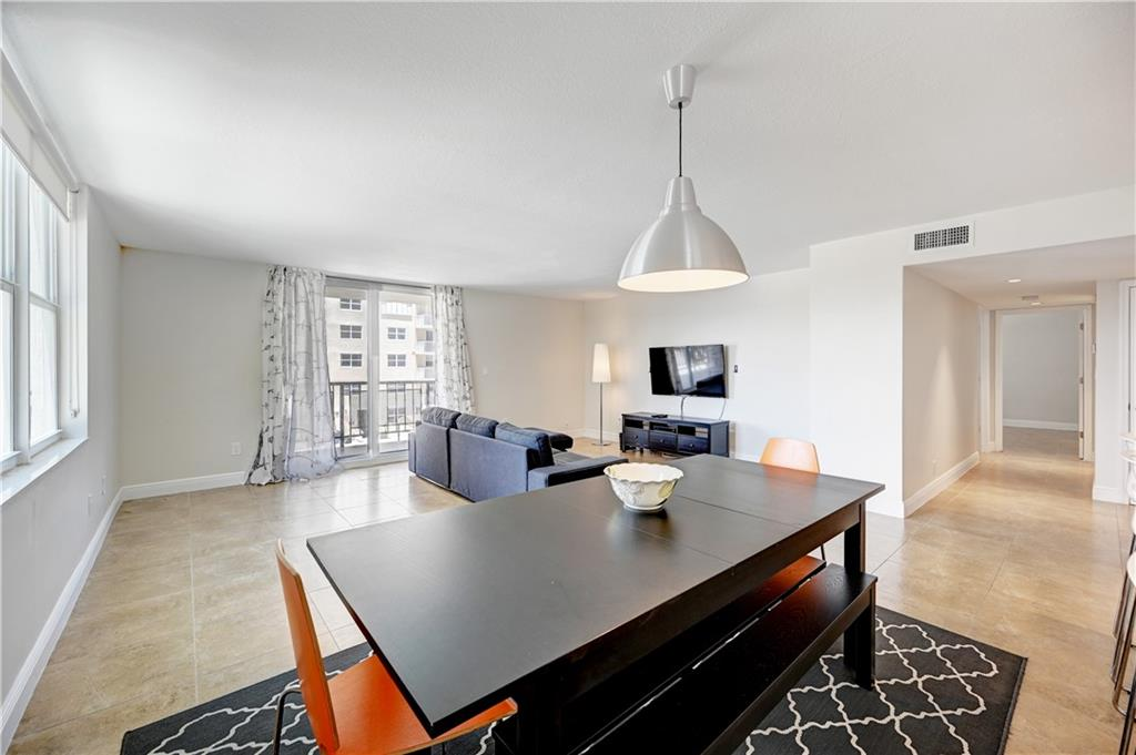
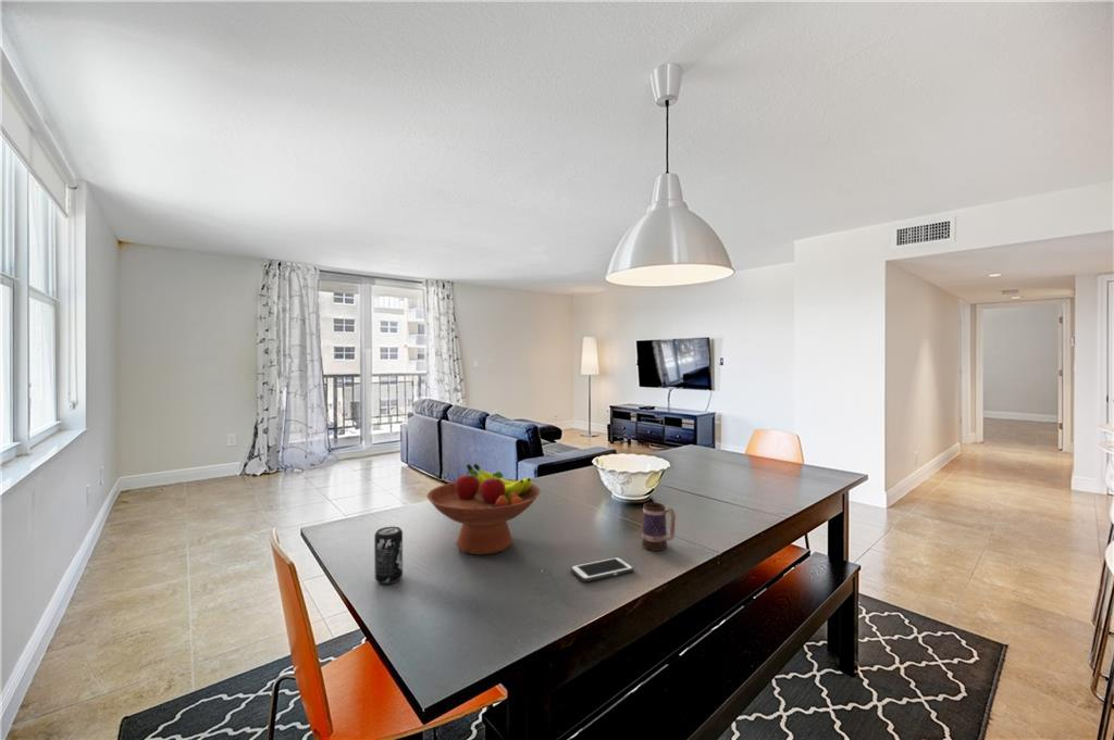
+ cell phone (602, 568)
+ mug (658, 526)
+ beverage can (388, 554)
+ fruit bowl (484, 507)
